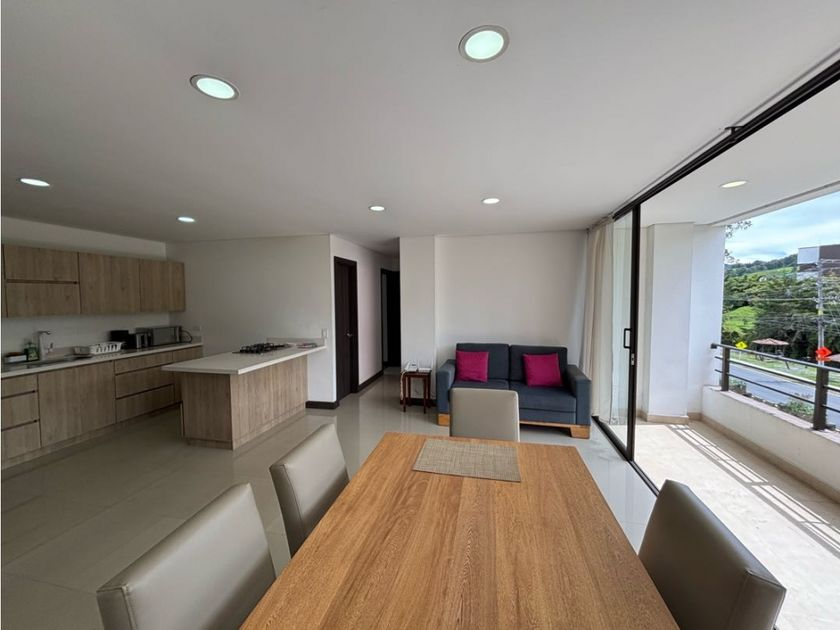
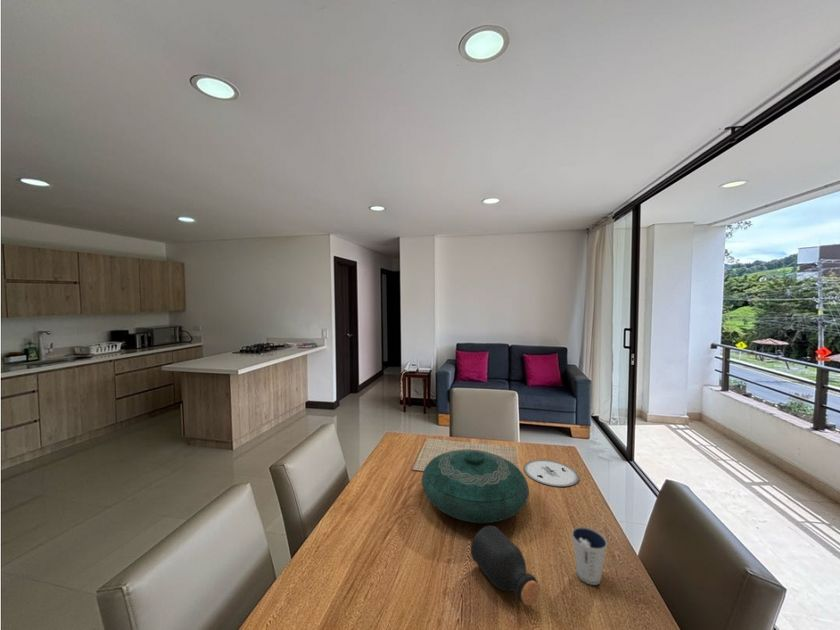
+ dixie cup (588, 556)
+ bottle (506, 566)
+ decorative bowl (473, 477)
+ plate (550, 471)
